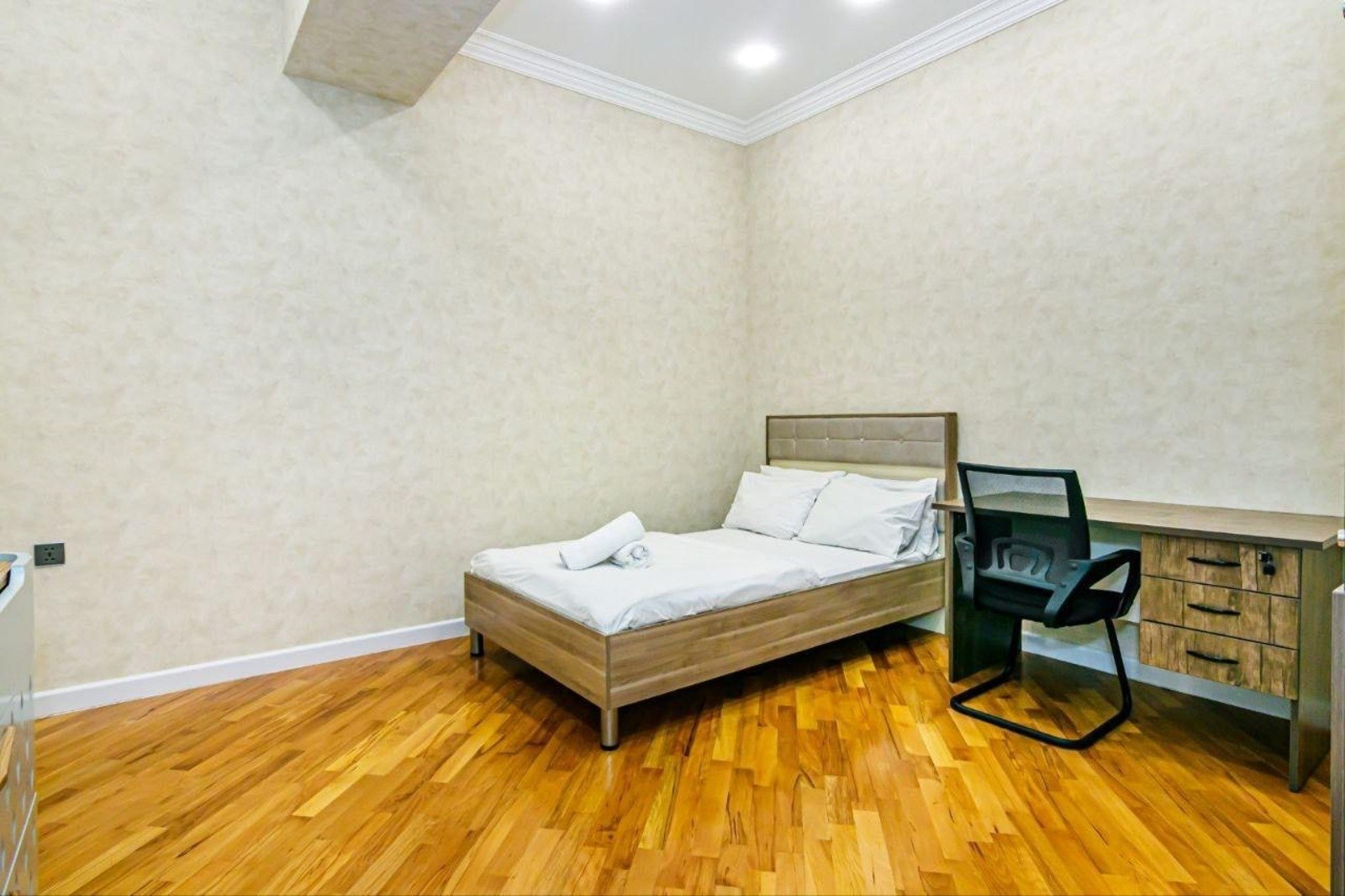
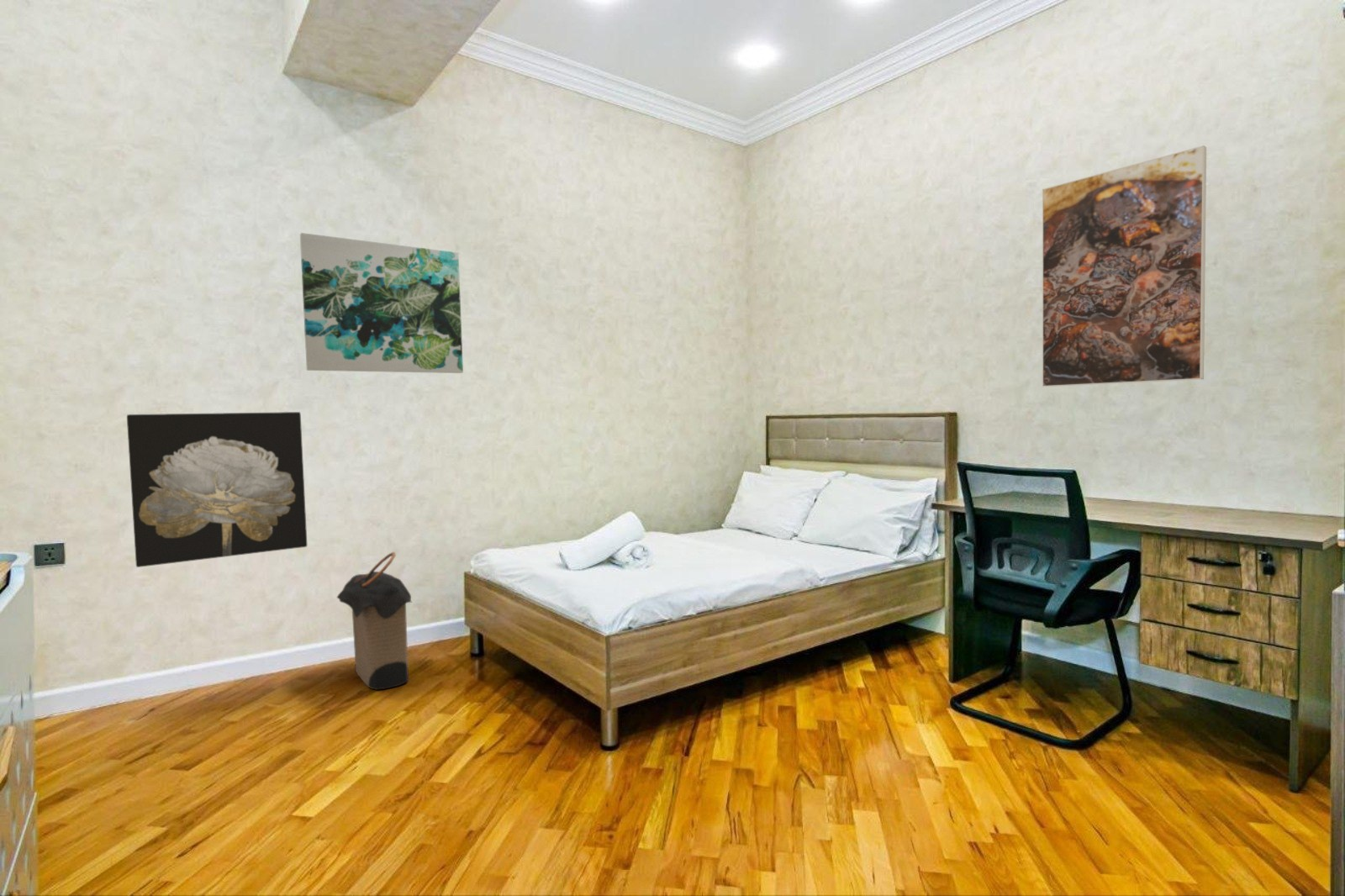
+ laundry hamper (375, 614)
+ wall art (223, 484)
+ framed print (1116, 277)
+ wall art (386, 308)
